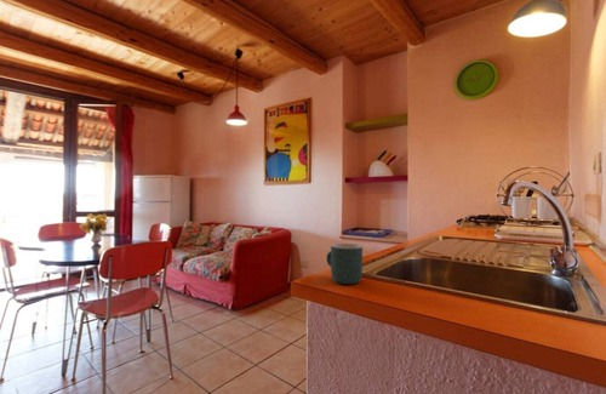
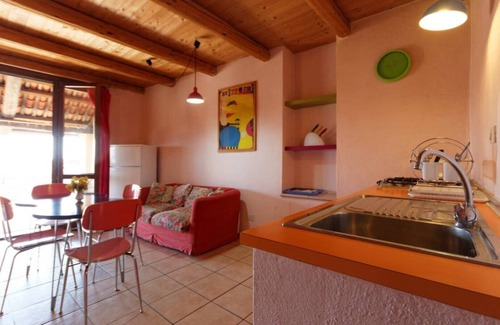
- mug (341, 262)
